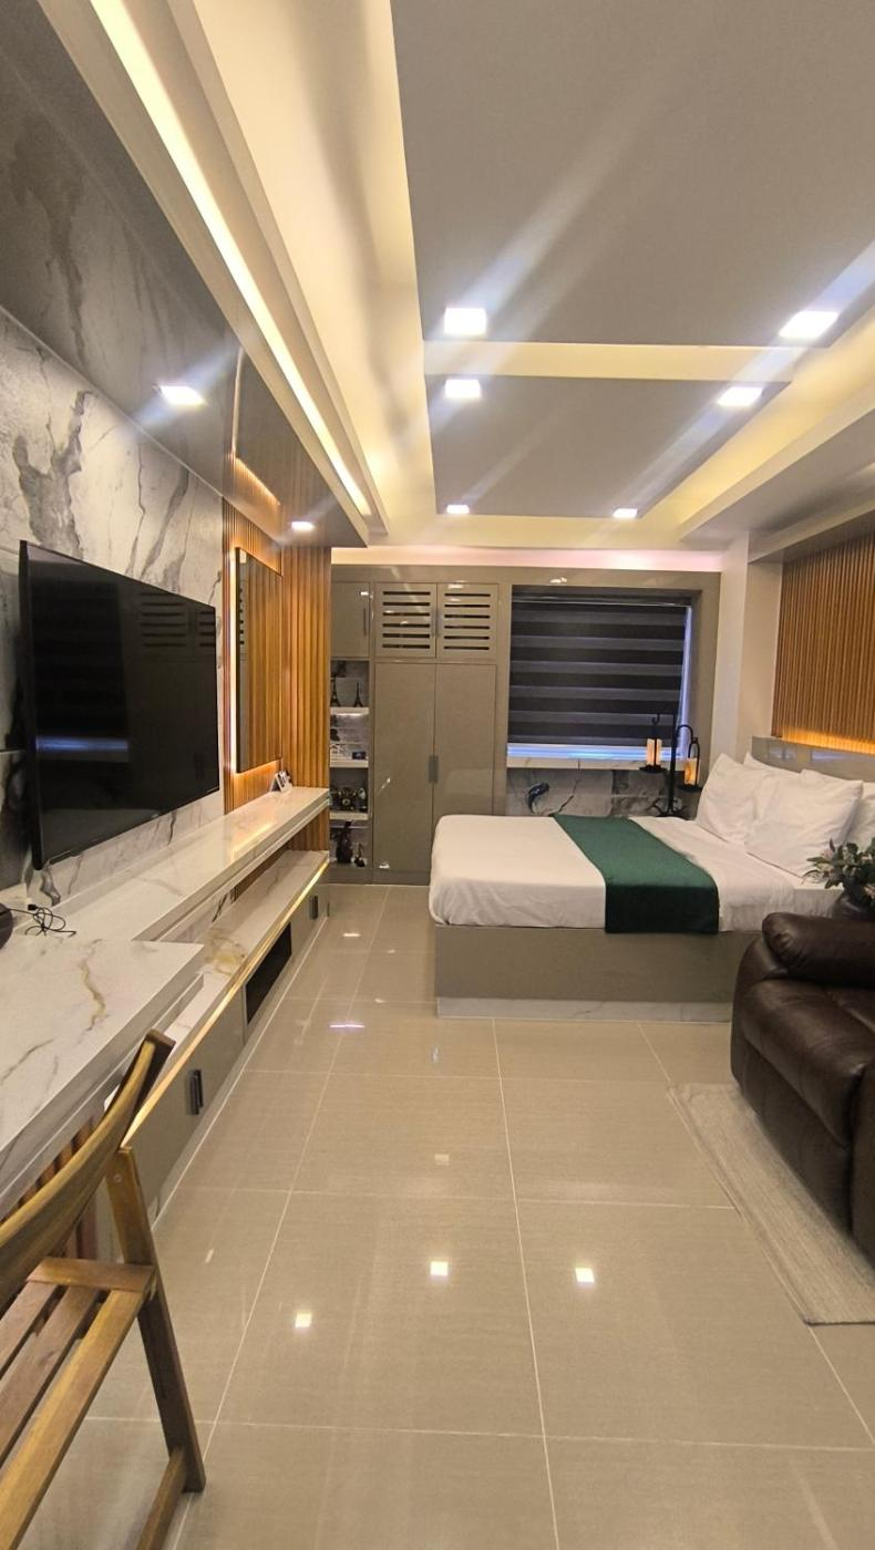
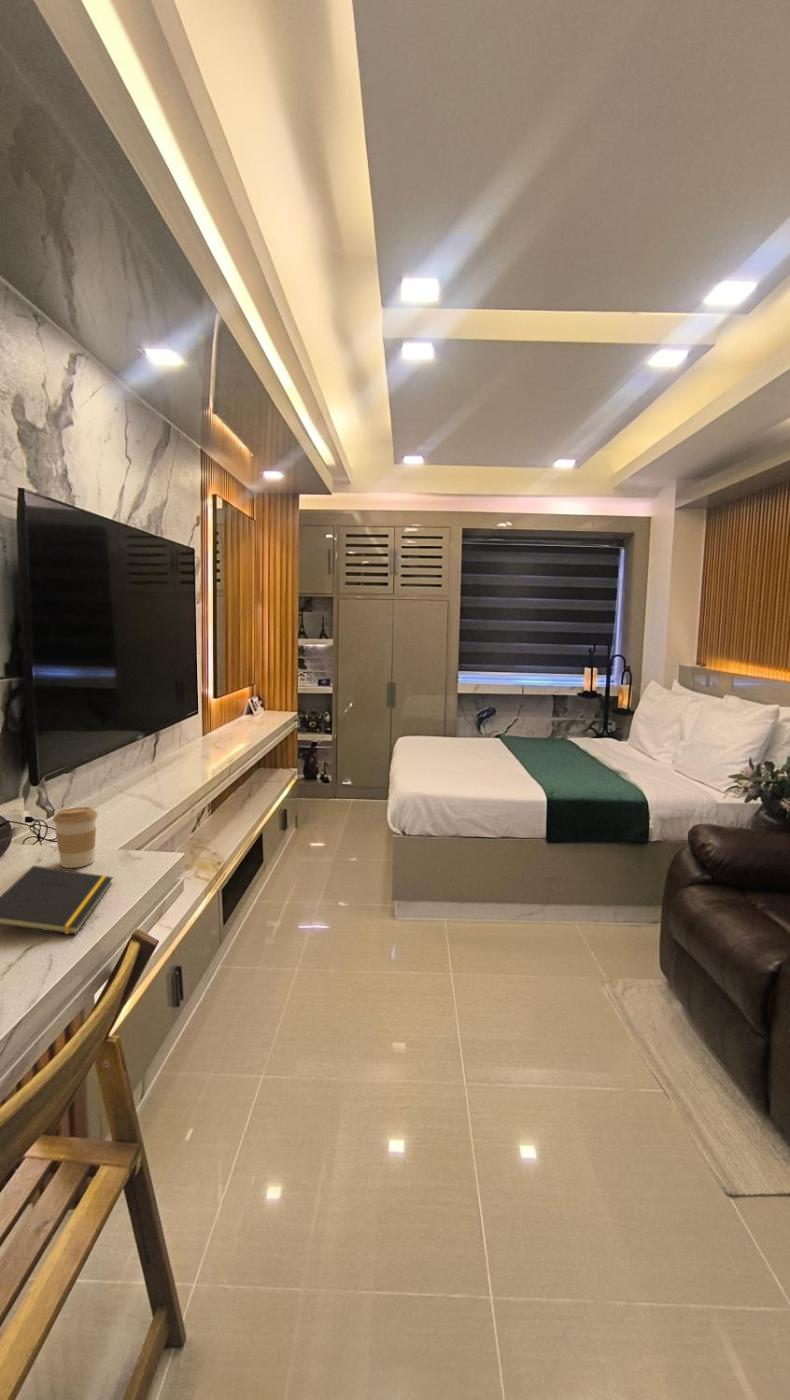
+ notepad (52, 897)
+ coffee cup (76, 835)
